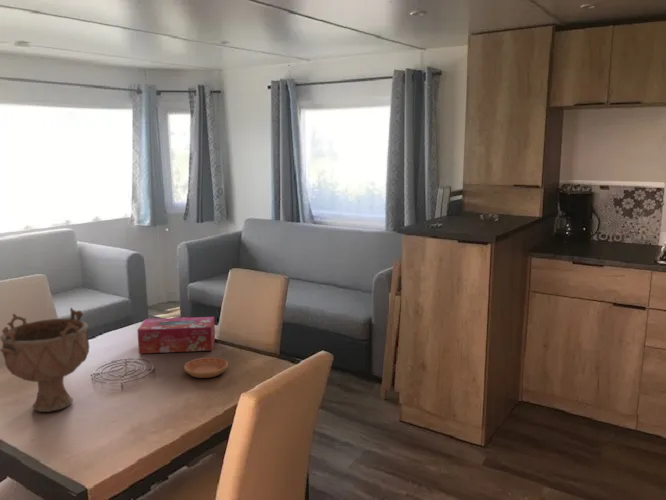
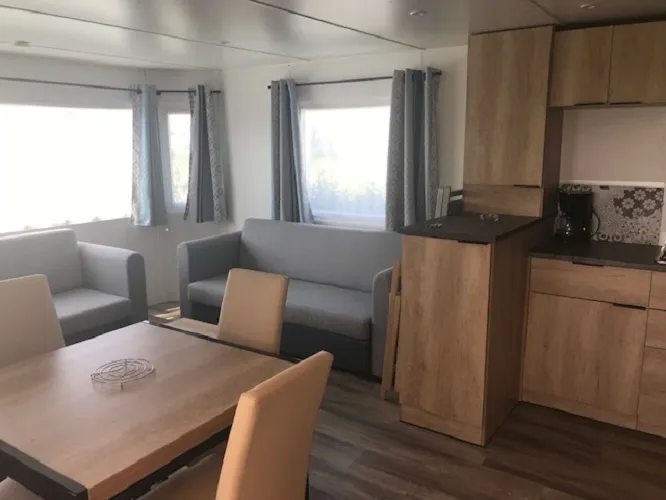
- saucer (206, 368)
- decorative bowl (47, 361)
- tissue box (177, 334)
